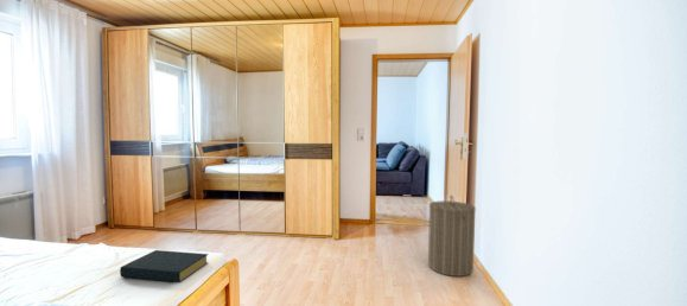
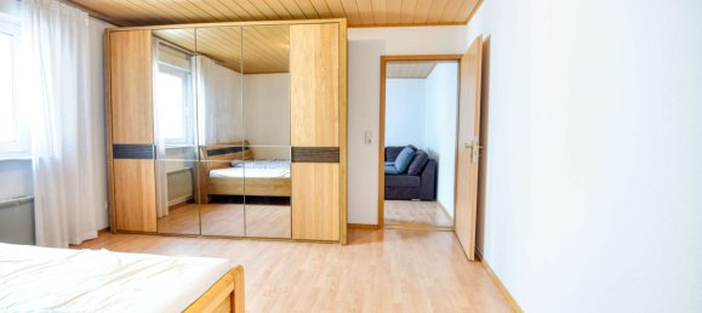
- laundry hamper (451, 231)
- hardback book (166, 264)
